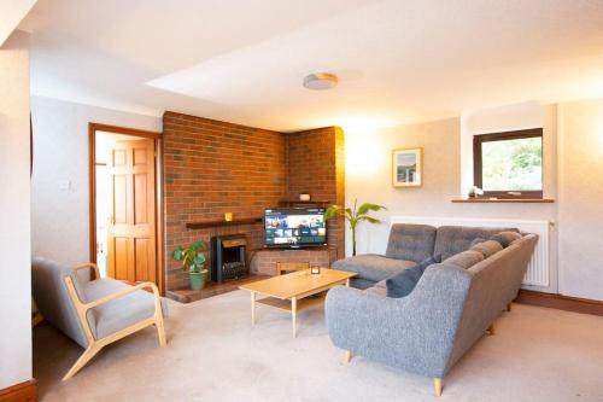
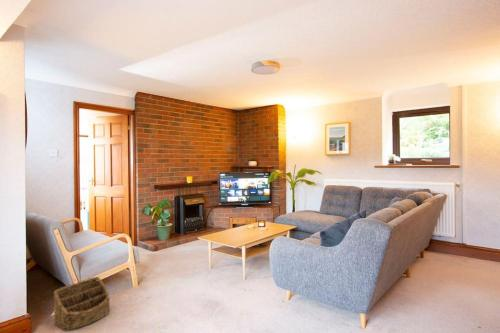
+ basket (84, 302)
